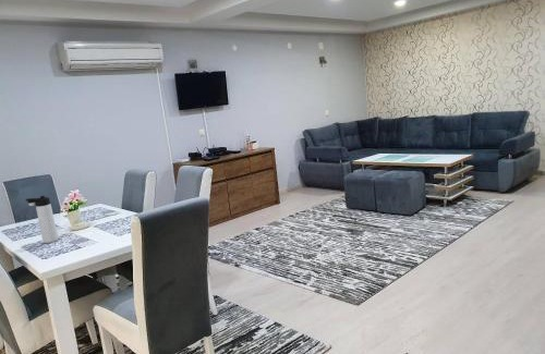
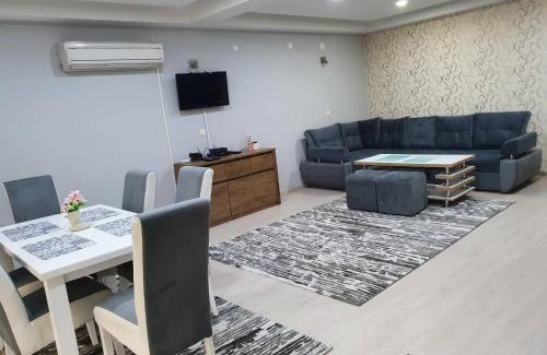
- thermos bottle (41, 219)
